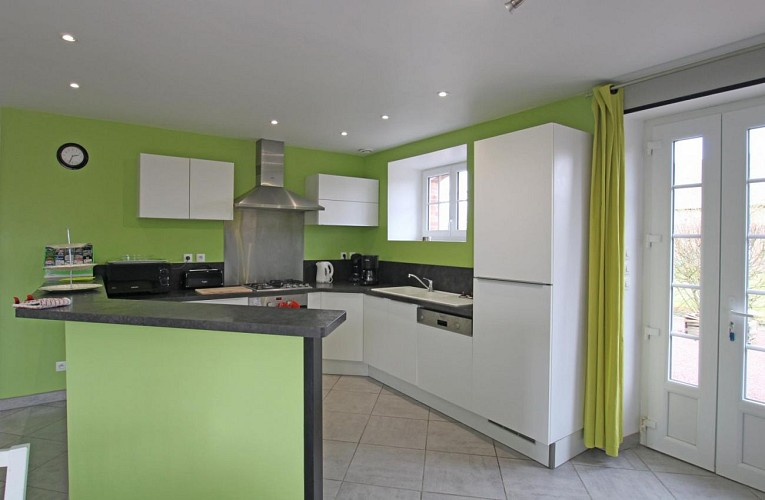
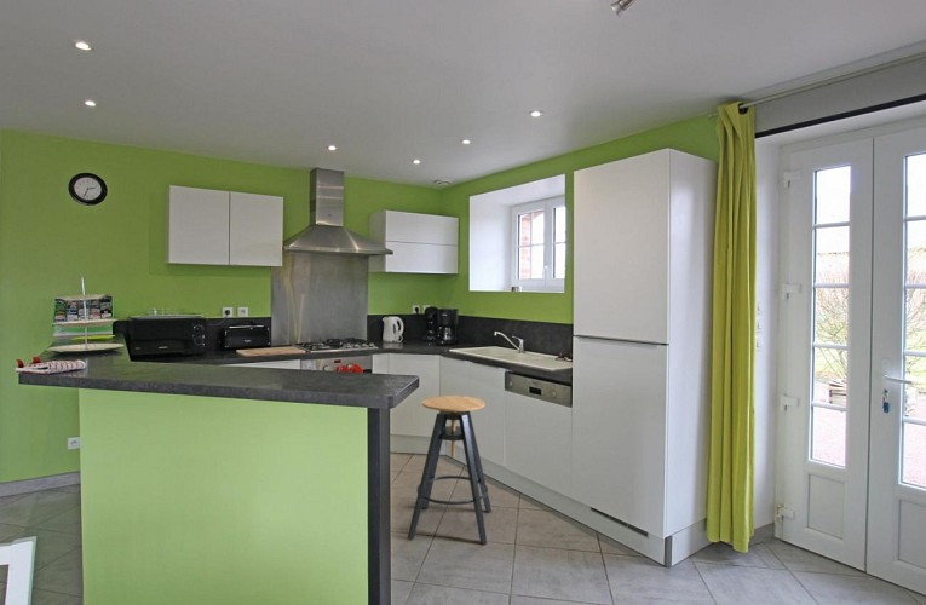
+ bar stool (453, 456)
